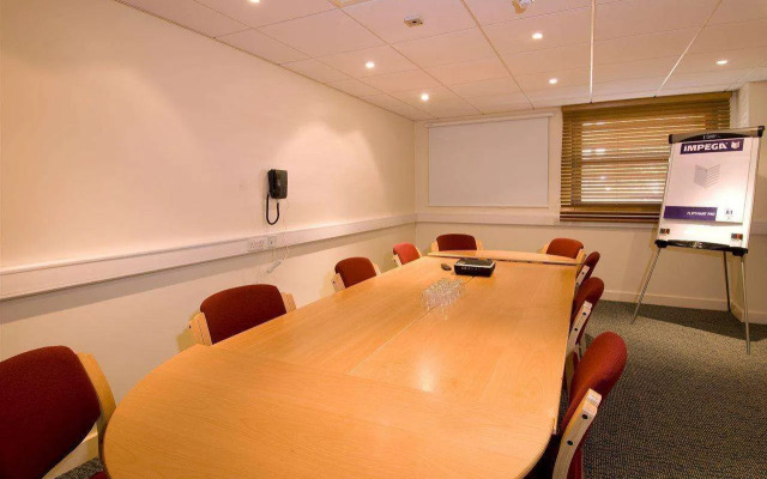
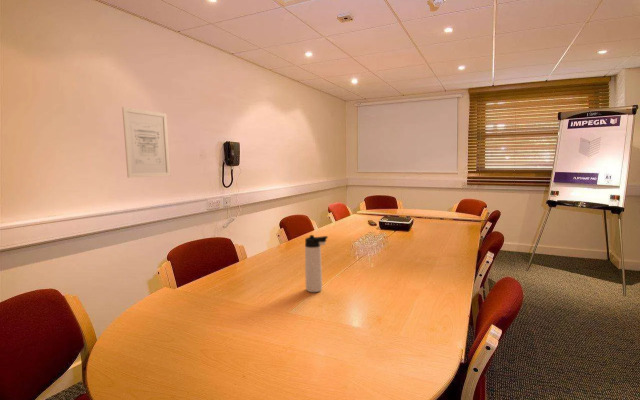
+ wall art (148, 144)
+ thermos bottle (316, 263)
